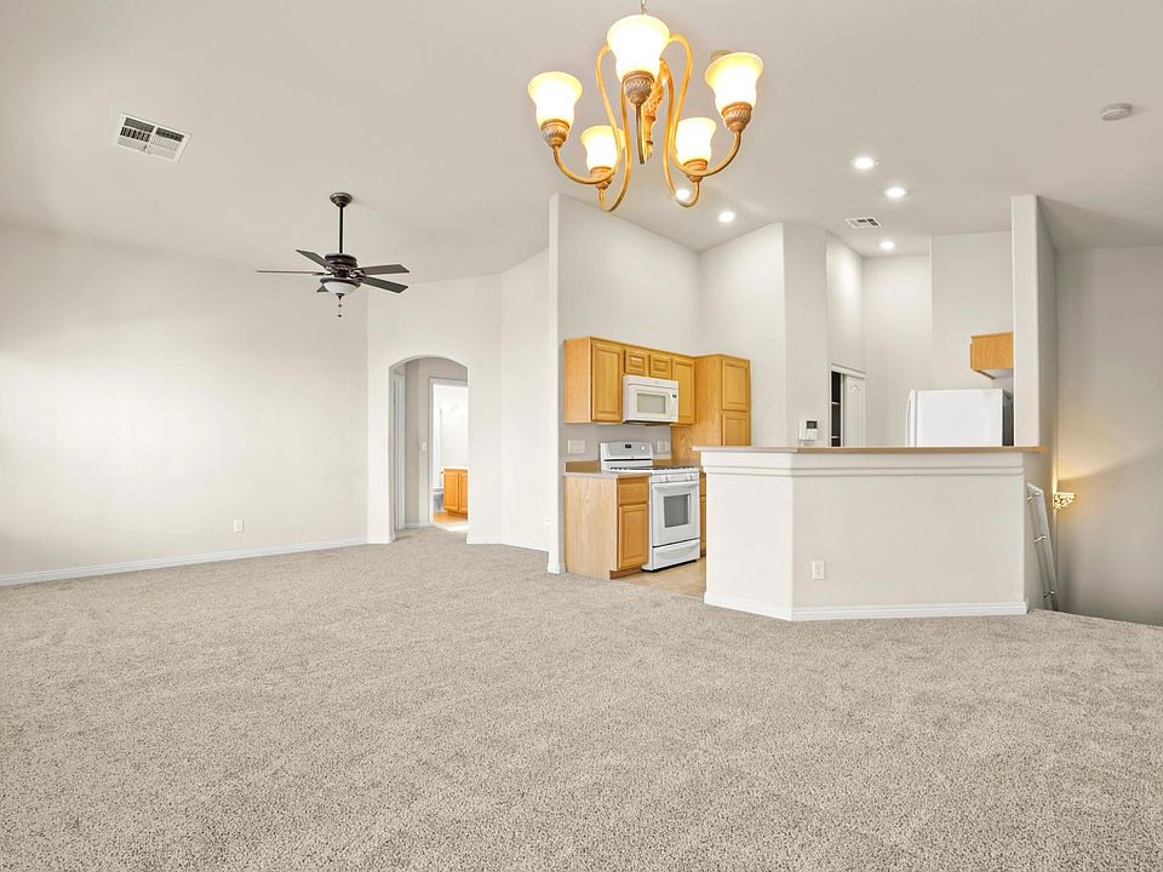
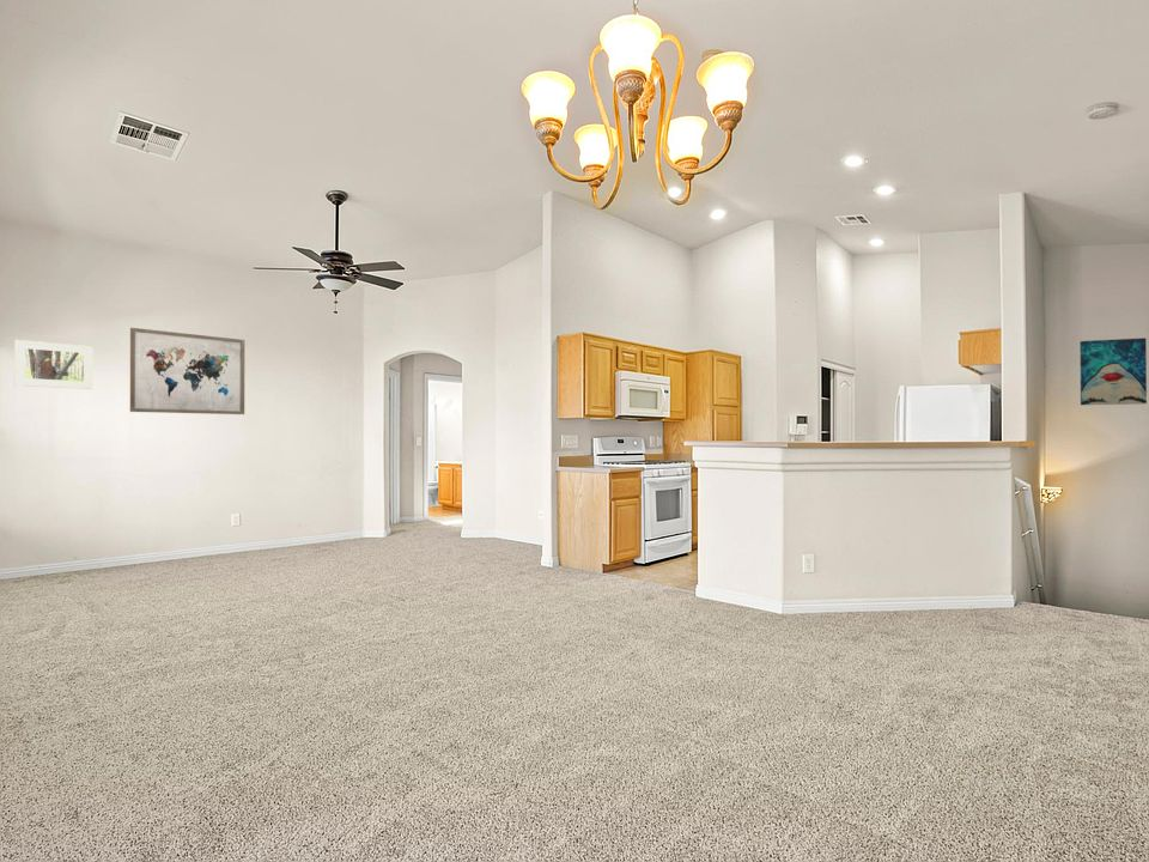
+ wall art (190, 374)
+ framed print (54, 365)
+ wall art (1112, 371)
